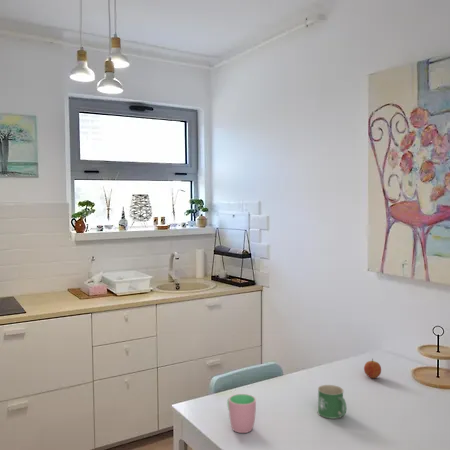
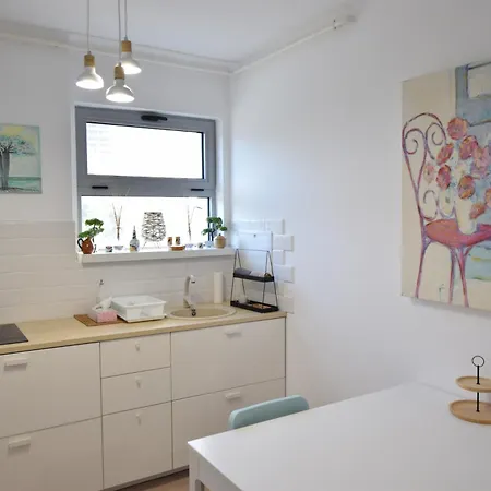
- mug (333, 402)
- fruit (372, 368)
- cup (239, 412)
